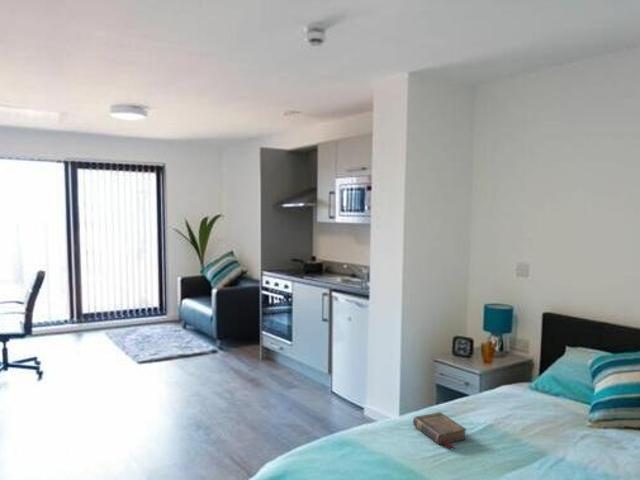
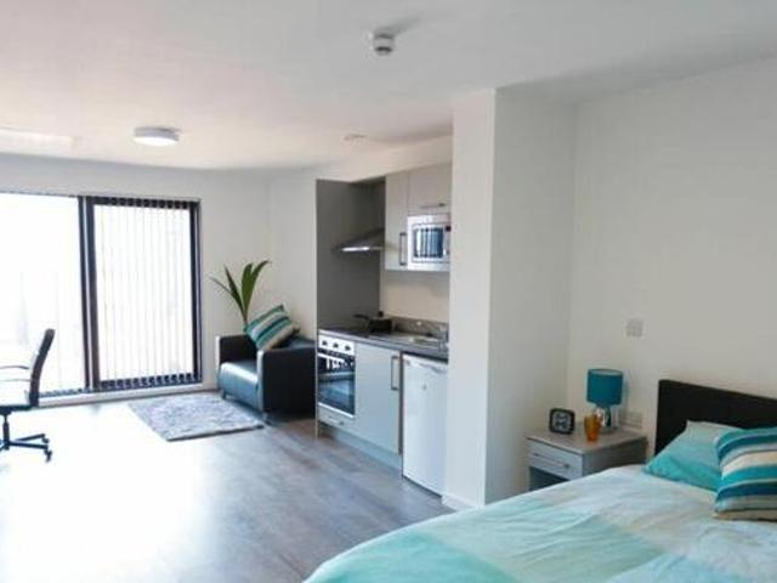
- book (442, 430)
